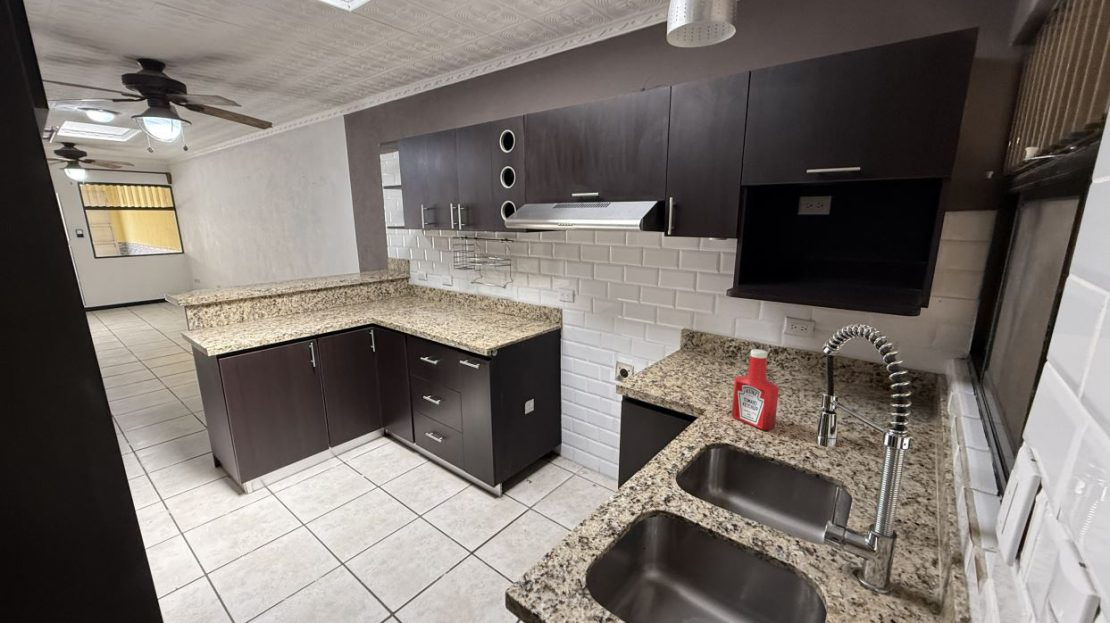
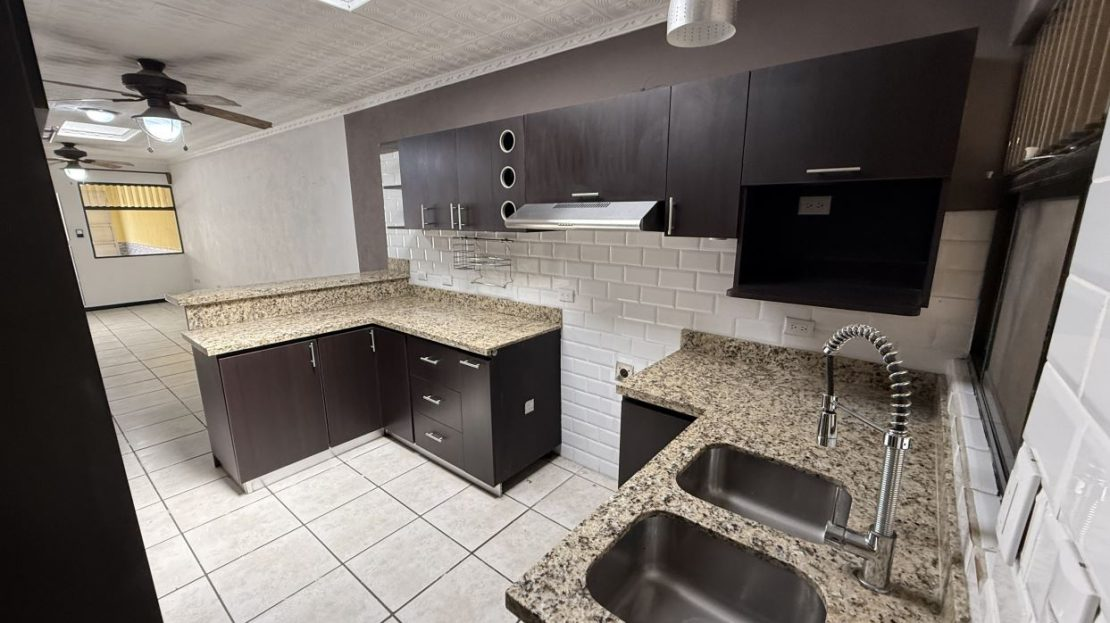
- soap bottle (755, 386)
